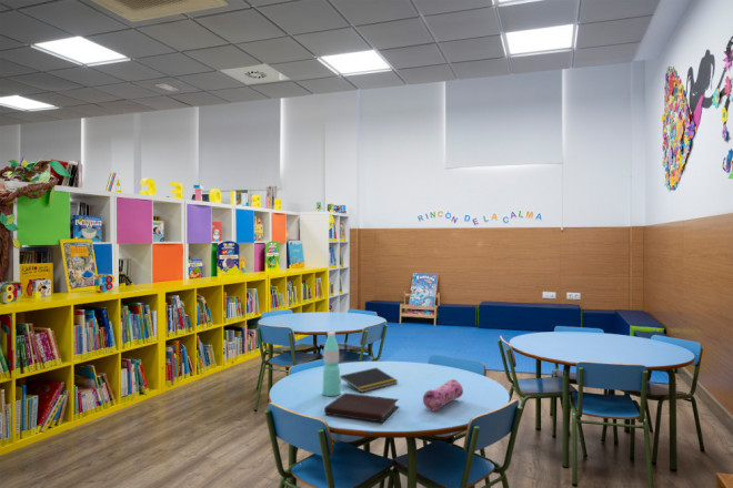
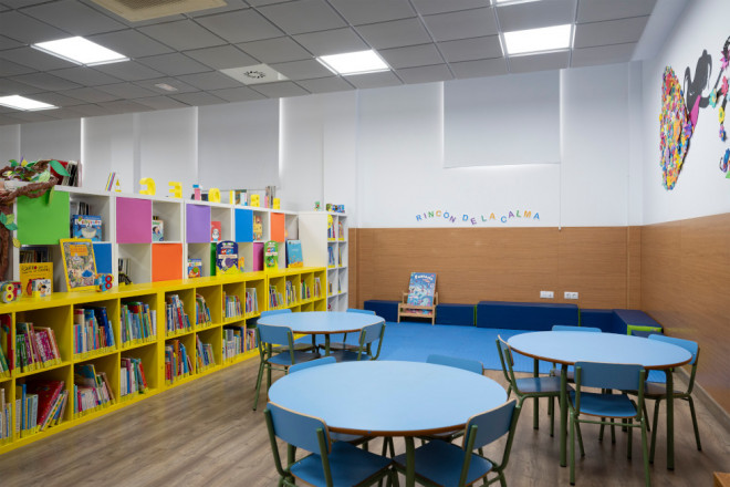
- notebook (362, 406)
- pencil case (443, 394)
- water bottle (331, 363)
- notepad (369, 379)
